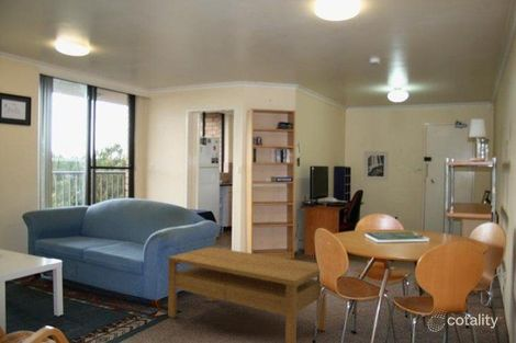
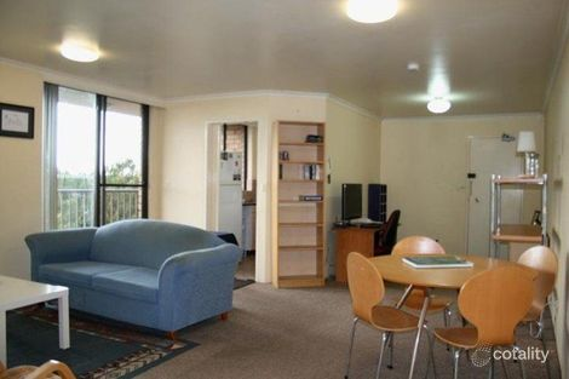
- coffee table (244, 291)
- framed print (375, 165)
